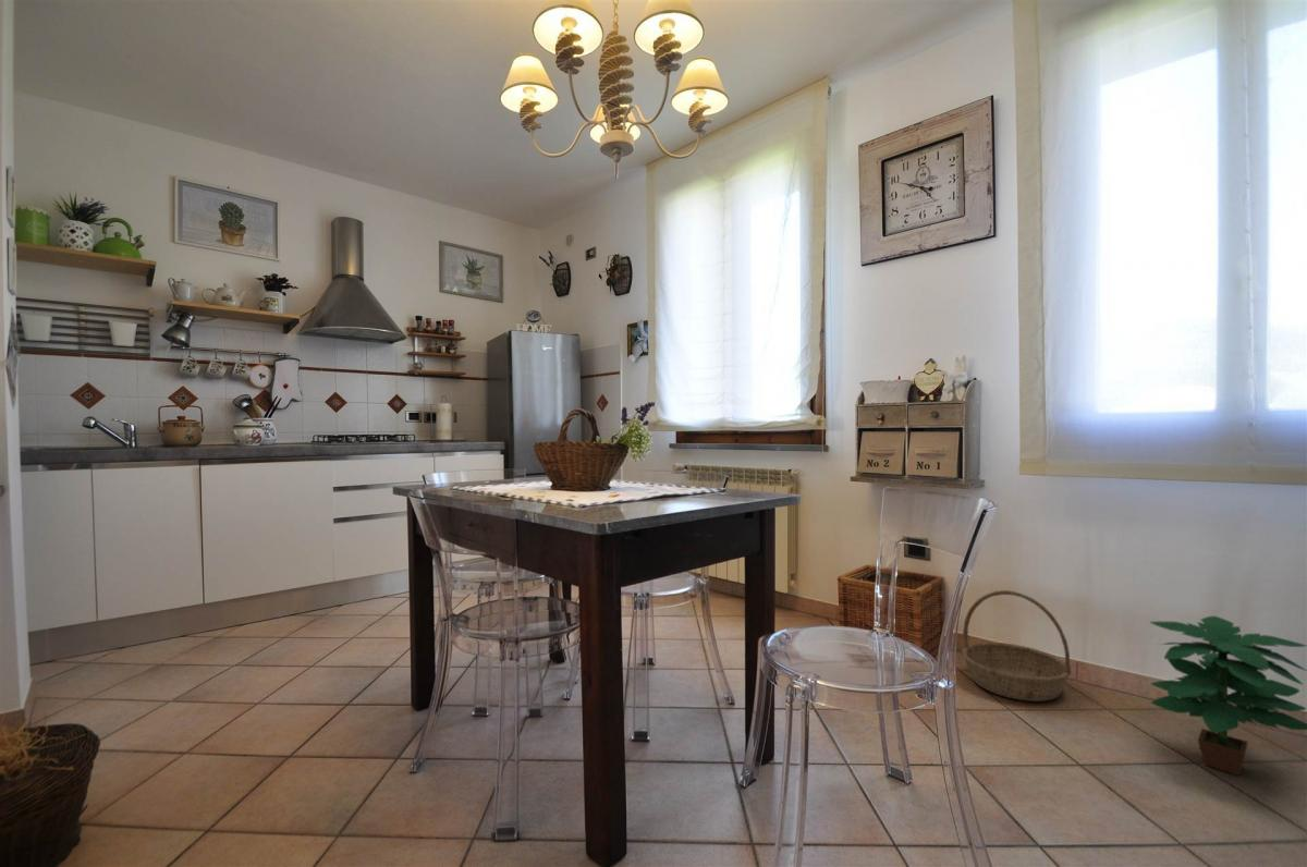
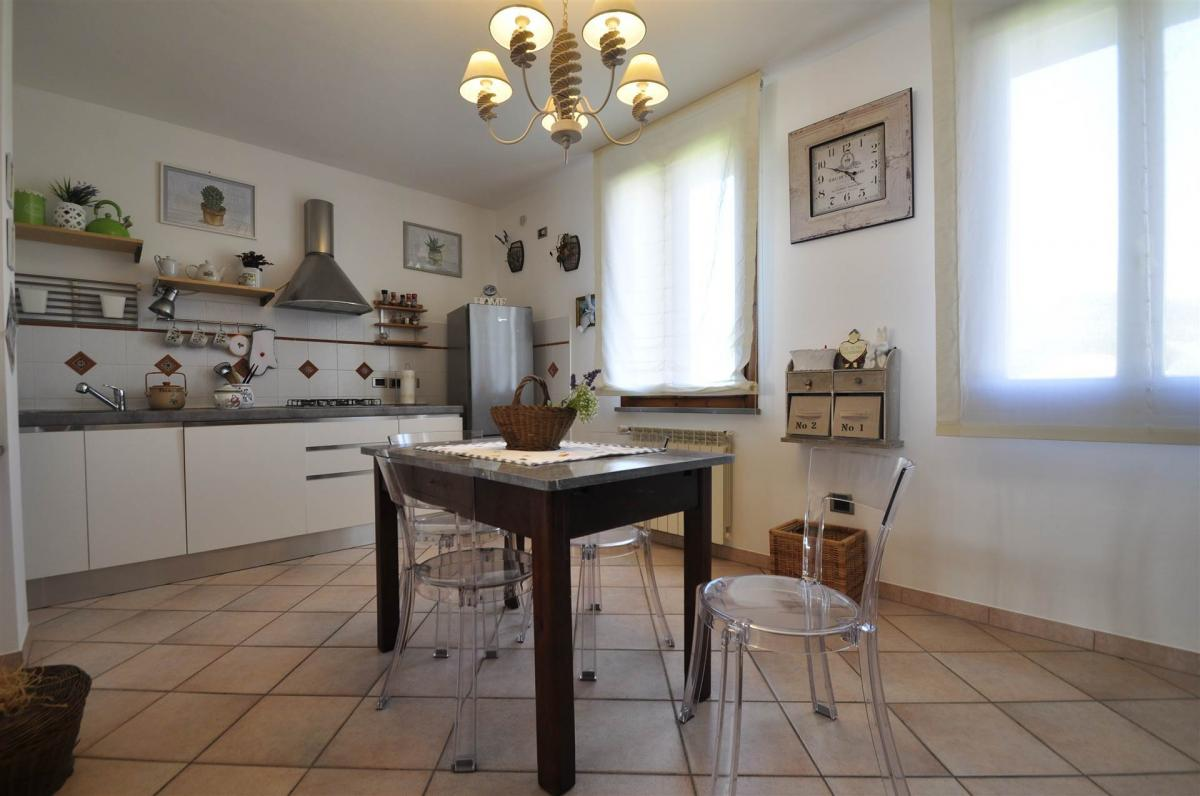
- potted plant (1225, 696)
- basket (1013, 644)
